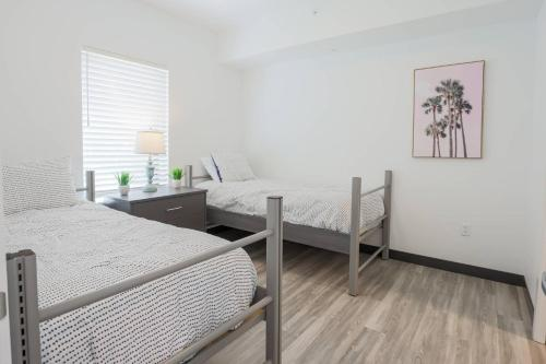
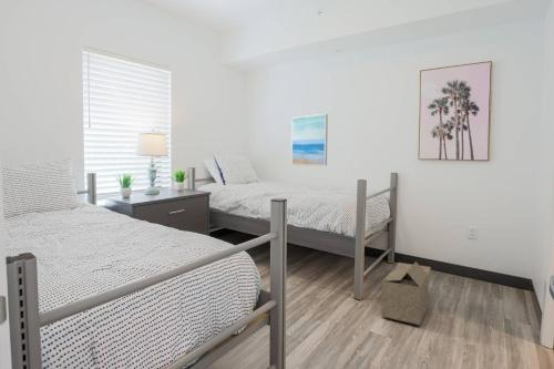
+ wall art (308, 141)
+ cardboard box (407, 286)
